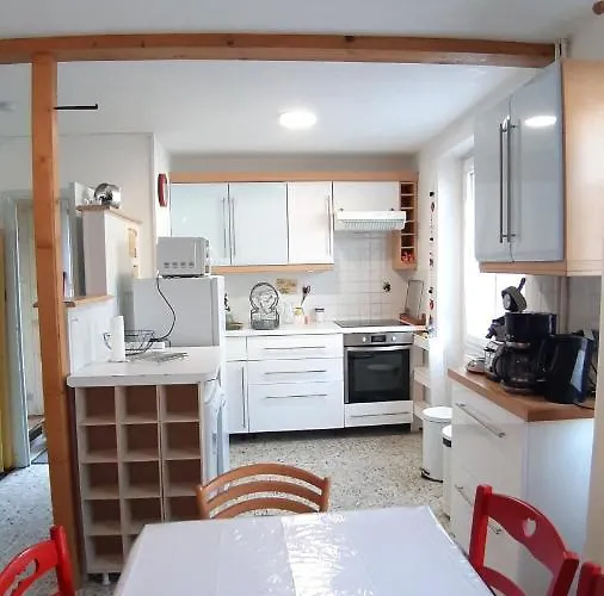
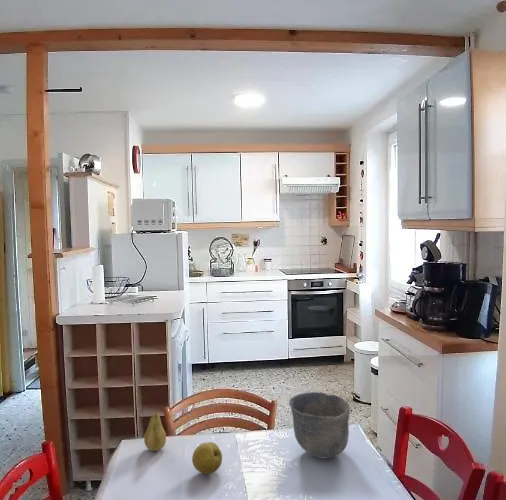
+ fruit (207, 458)
+ cup (319, 427)
+ fruit (154, 429)
